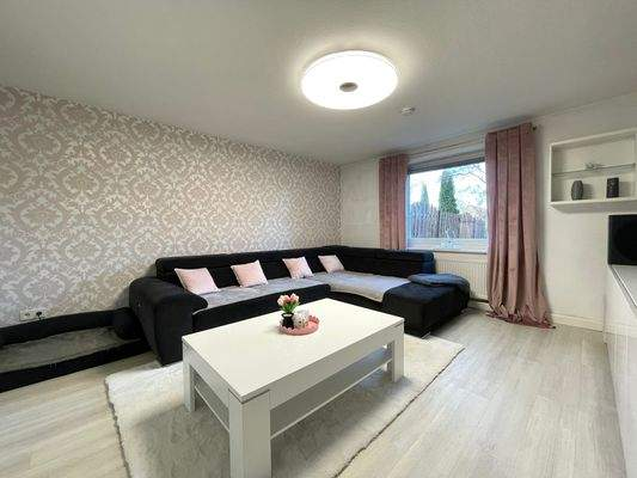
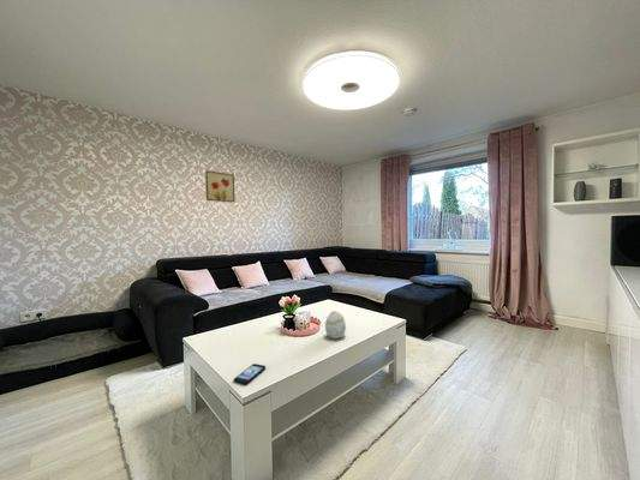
+ wall art (220, 187)
+ decorative egg (335, 323)
+ smartphone (250, 373)
